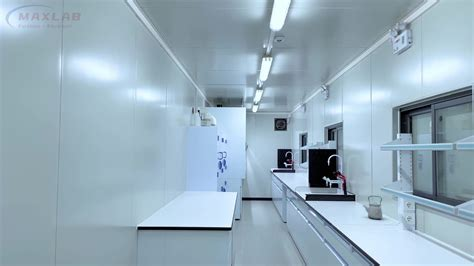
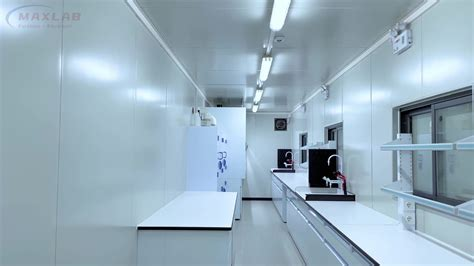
- kettle (372, 206)
